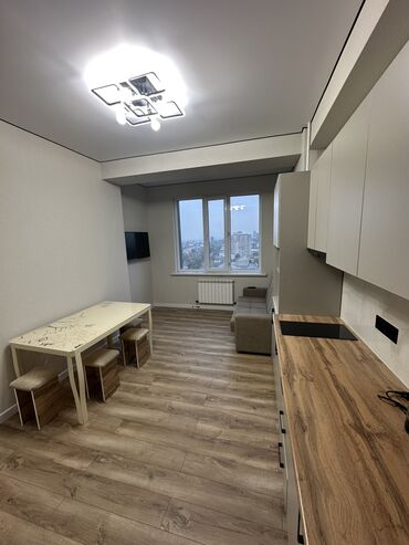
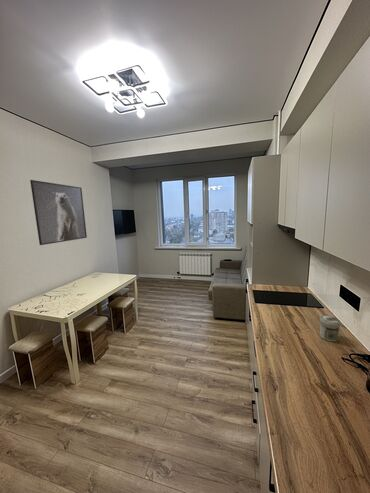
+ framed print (62, 213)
+ jar (329, 328)
